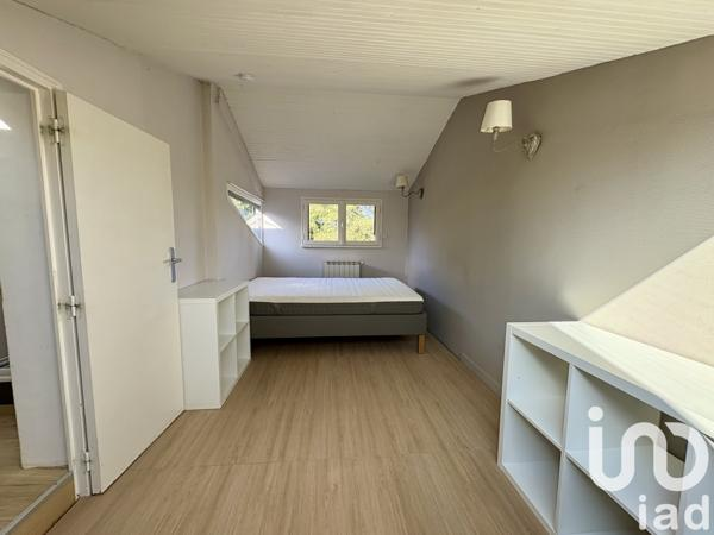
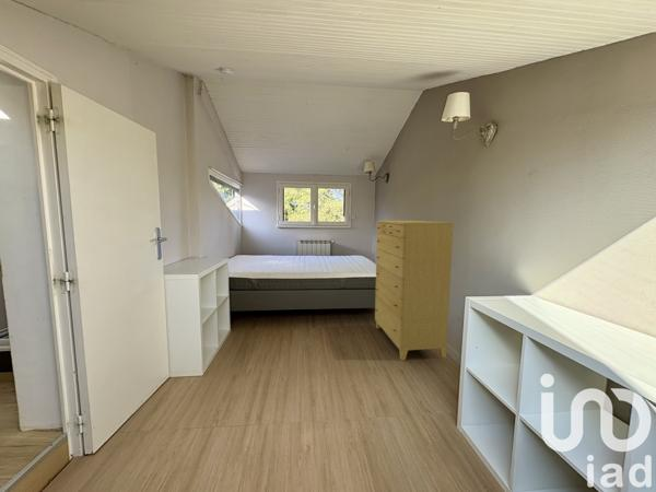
+ dresser (407, 282)
